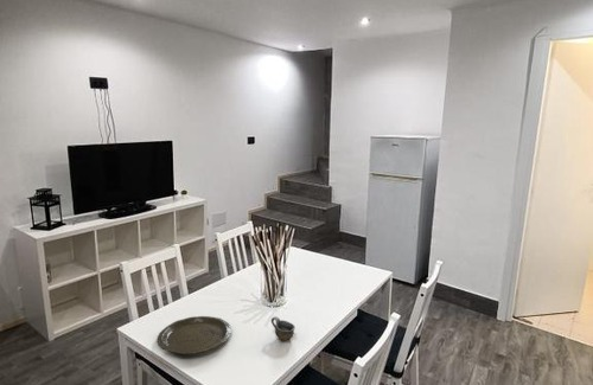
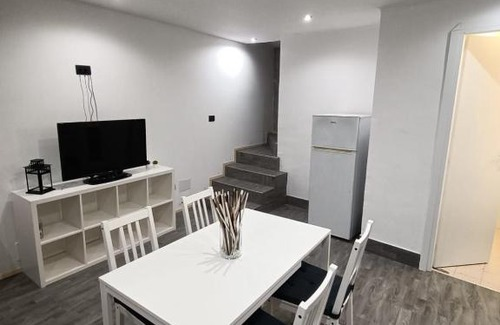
- plate (195, 334)
- cup (283, 328)
